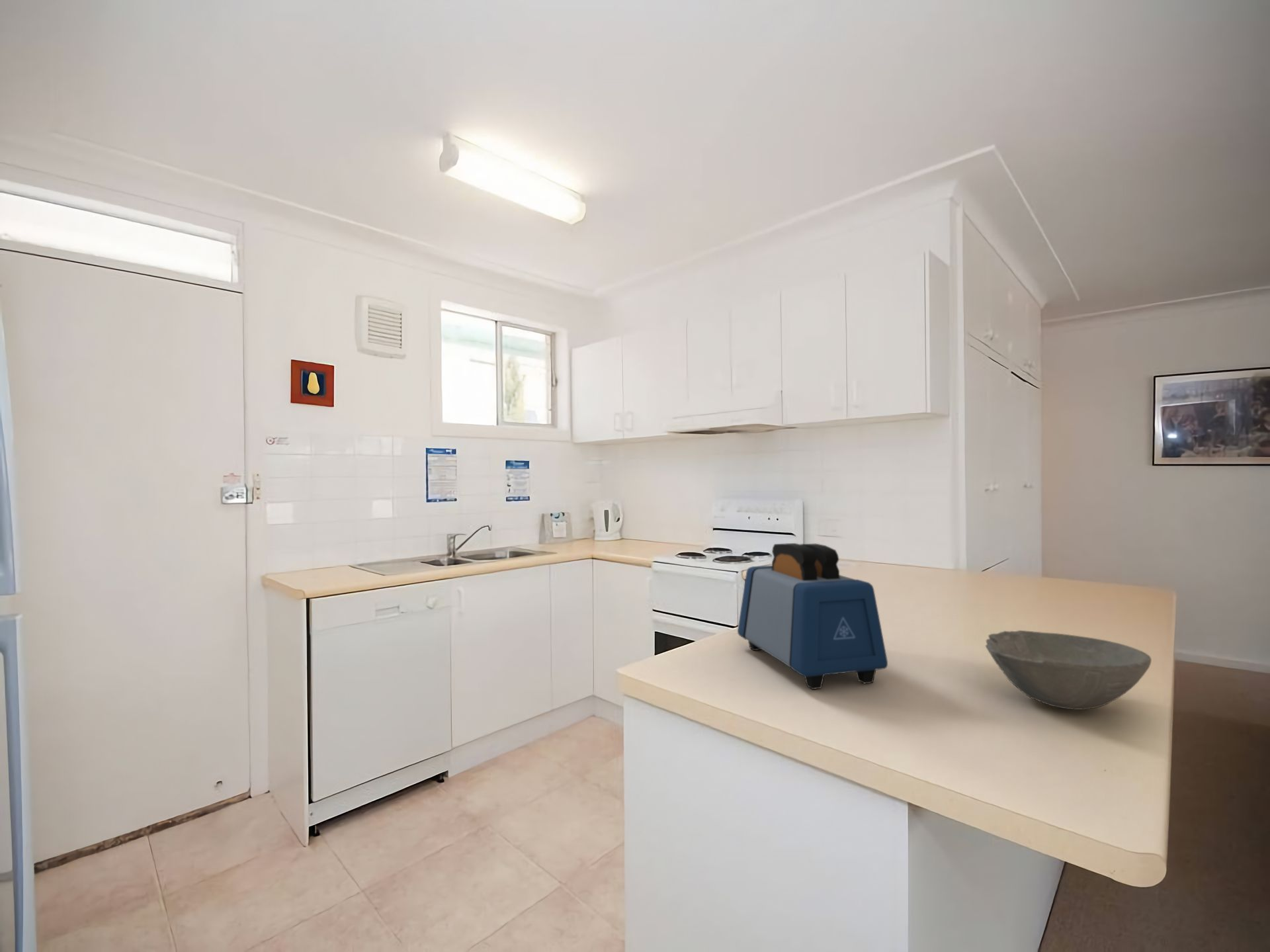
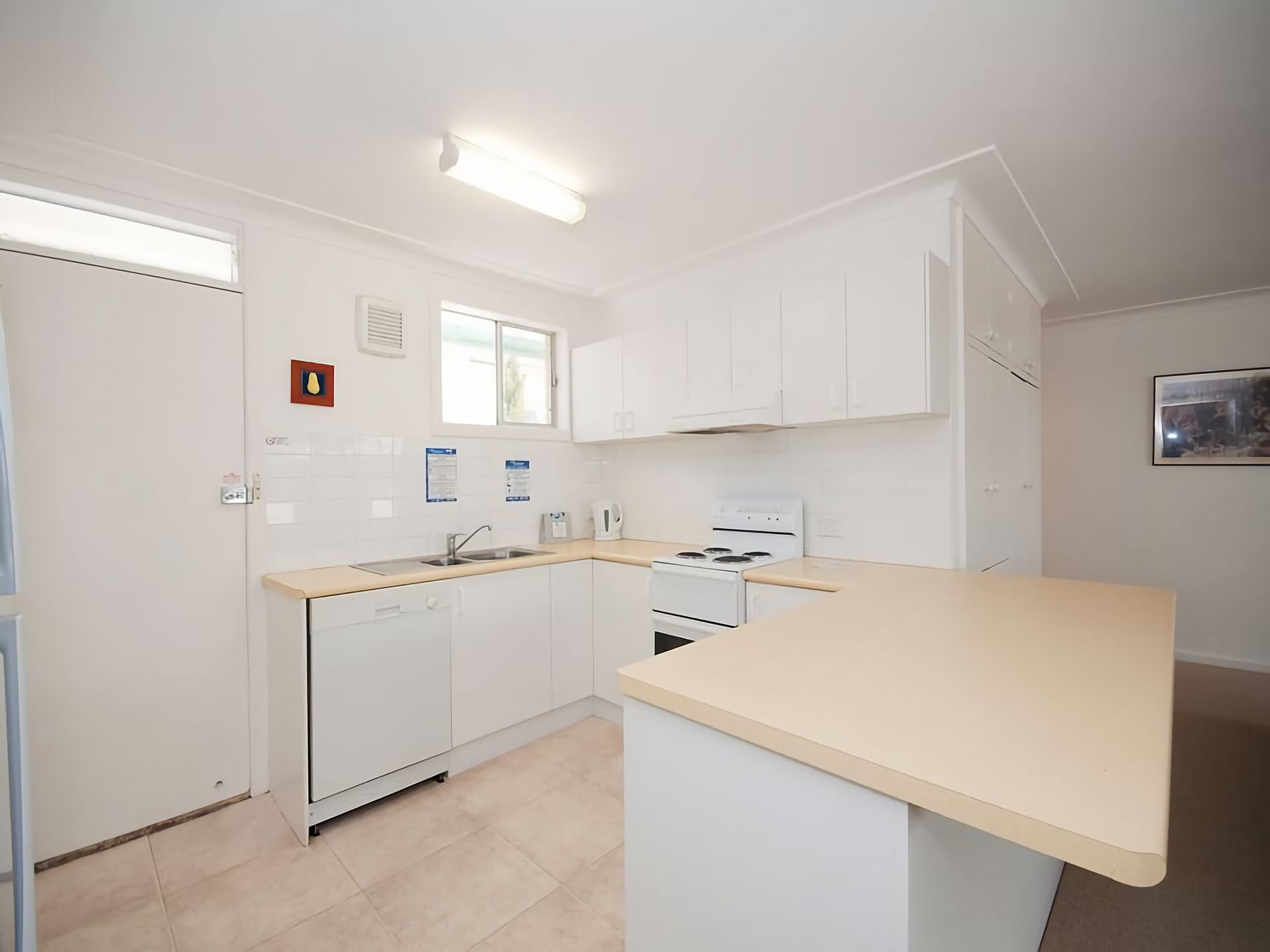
- bowl (1061, 673)
- toaster (804, 603)
